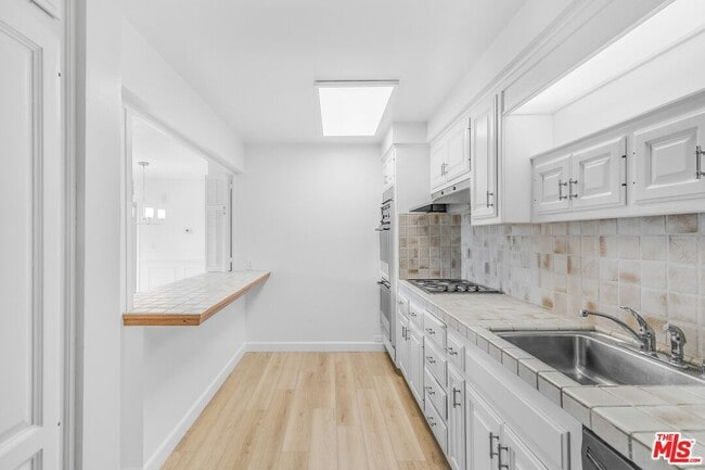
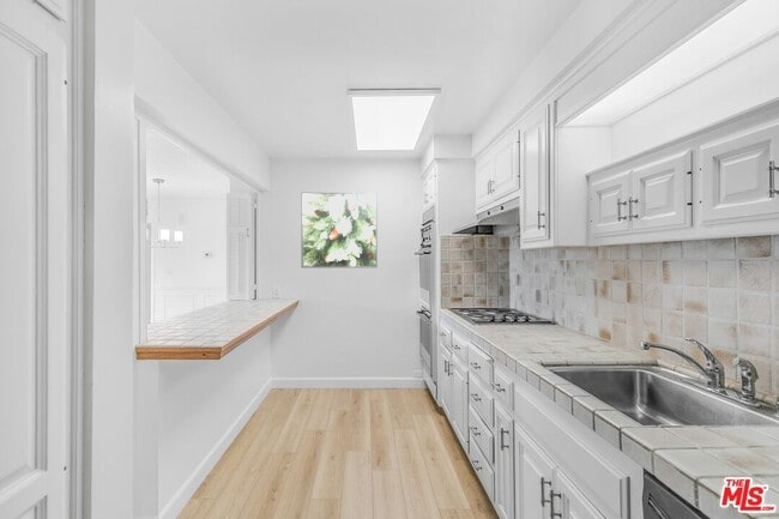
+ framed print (339, 230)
